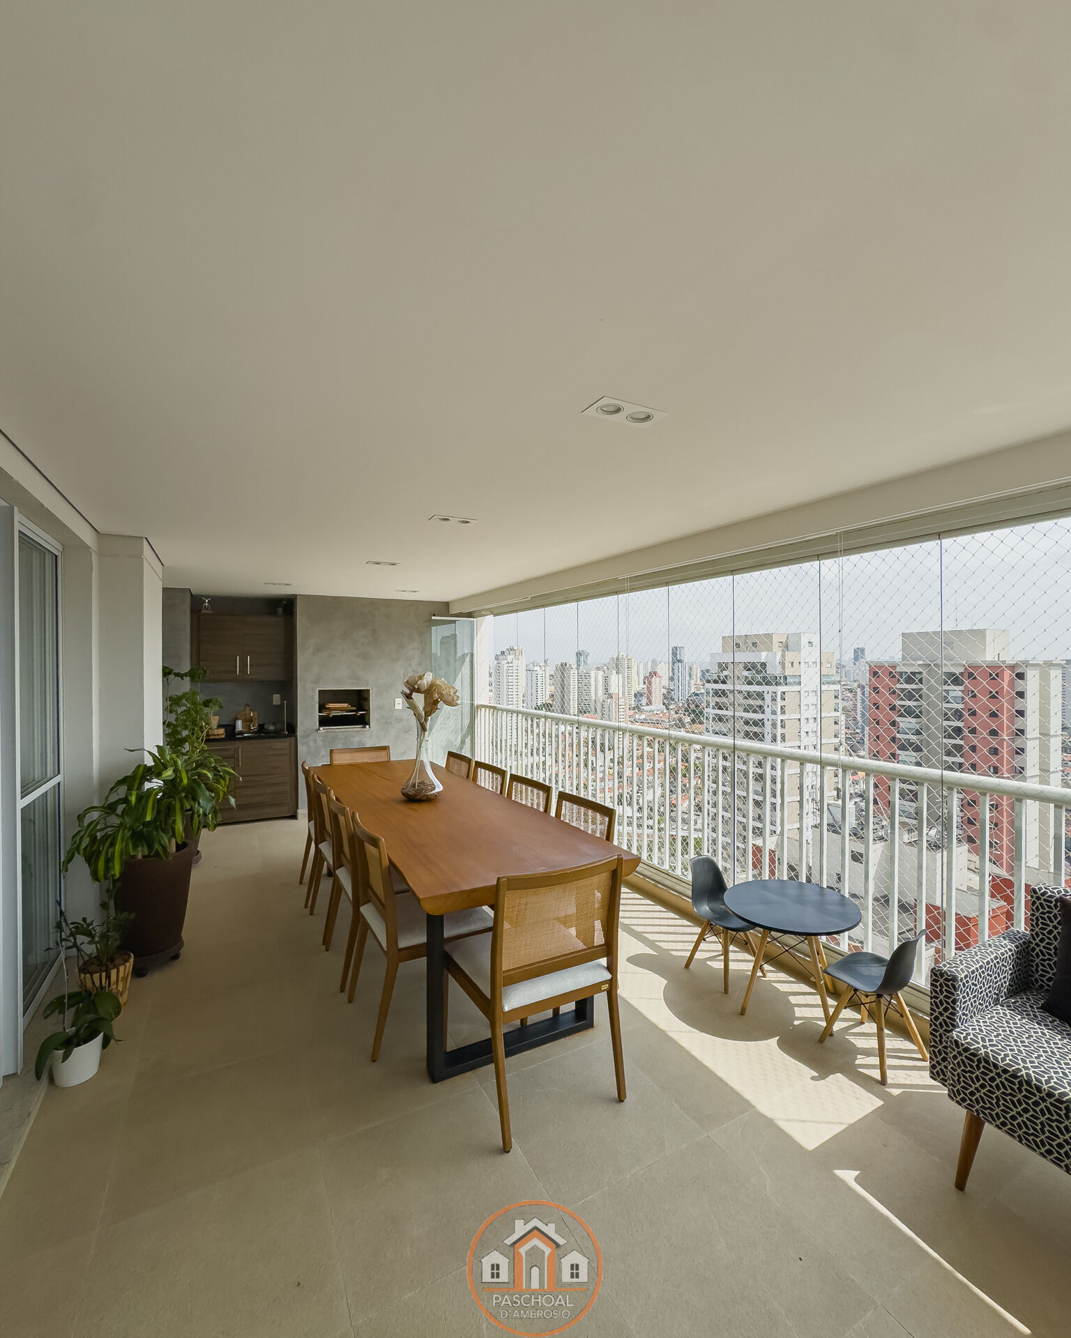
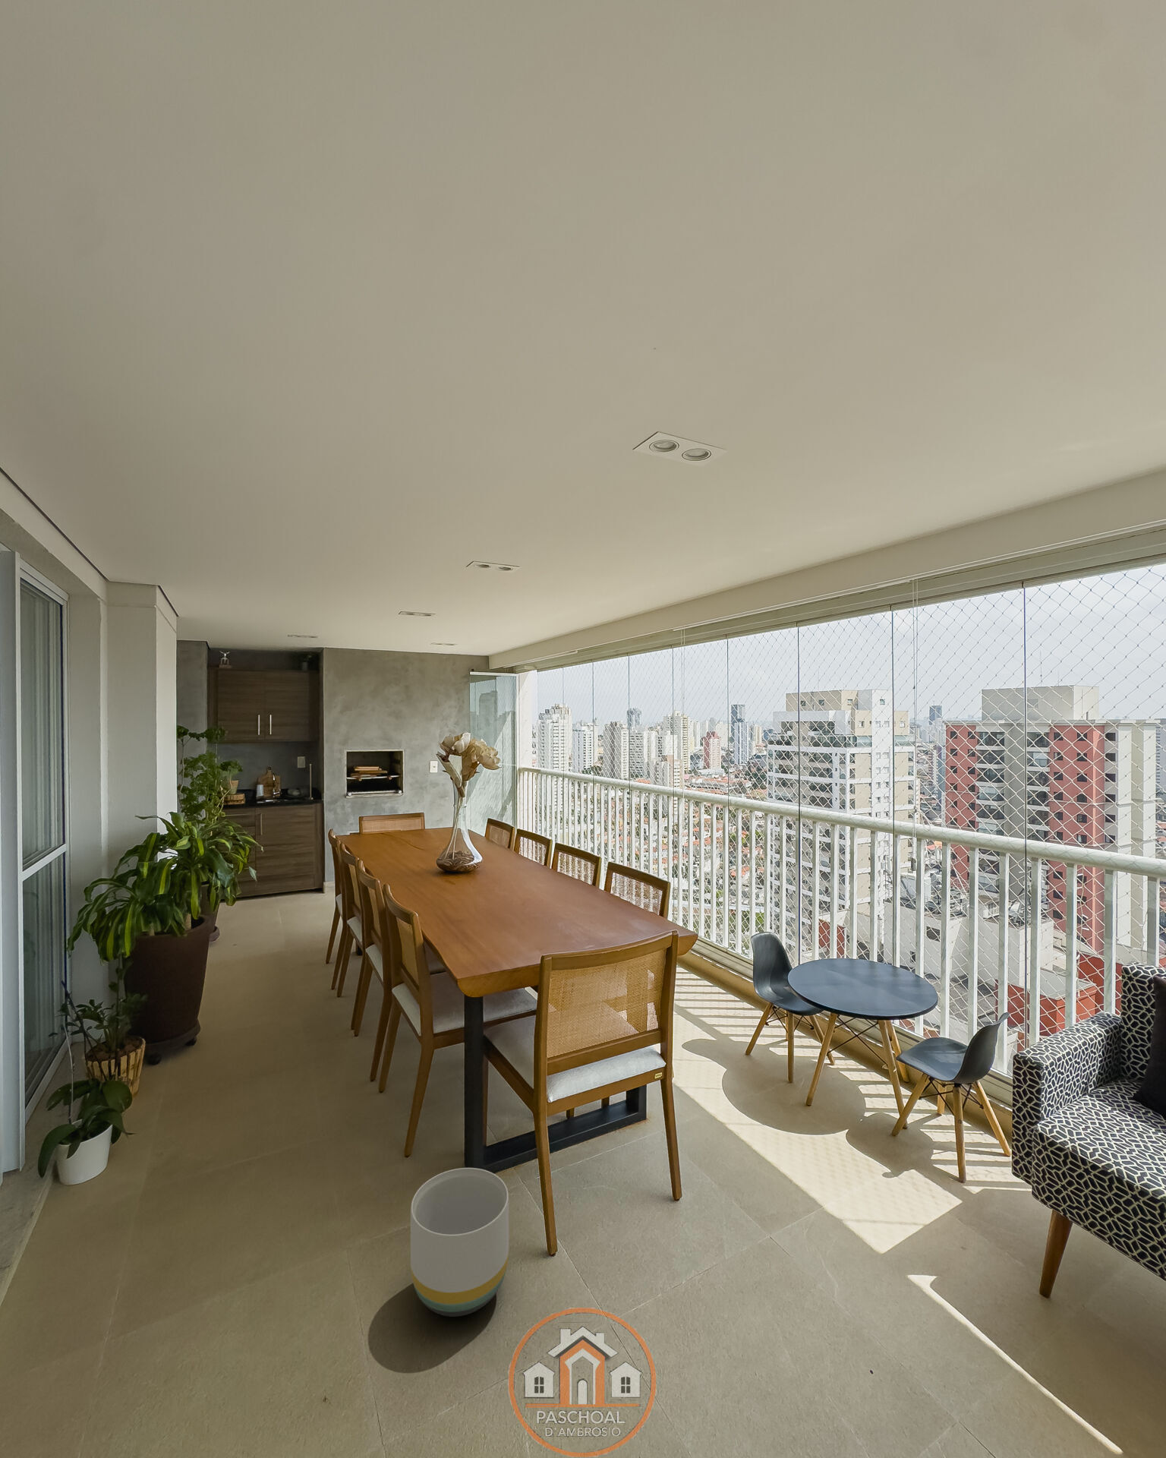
+ planter (460, 1247)
